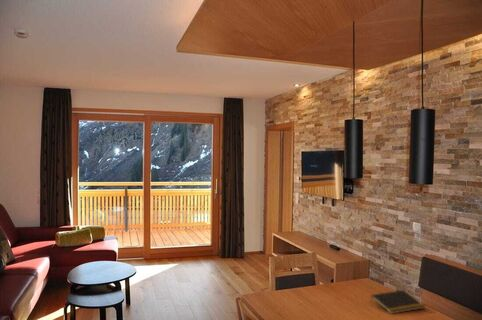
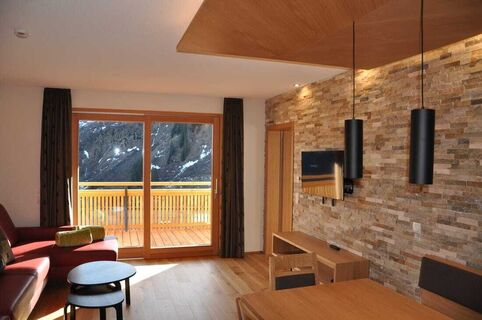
- notepad (397, 301)
